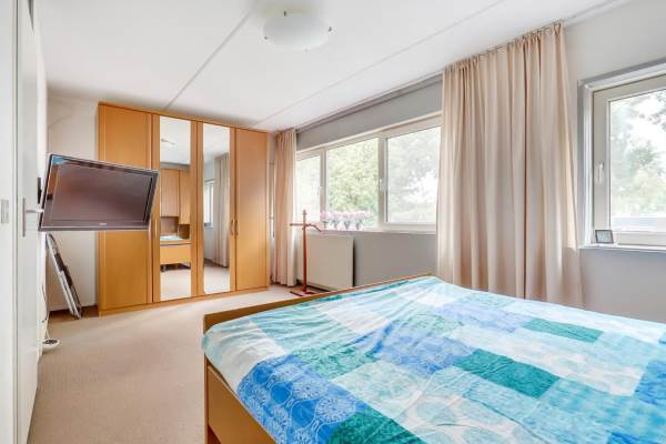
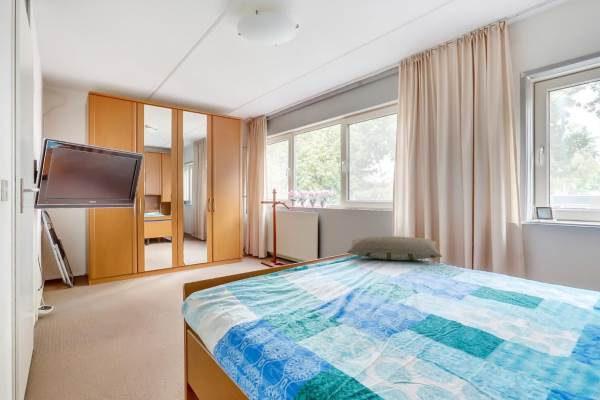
+ pillow (392, 247)
